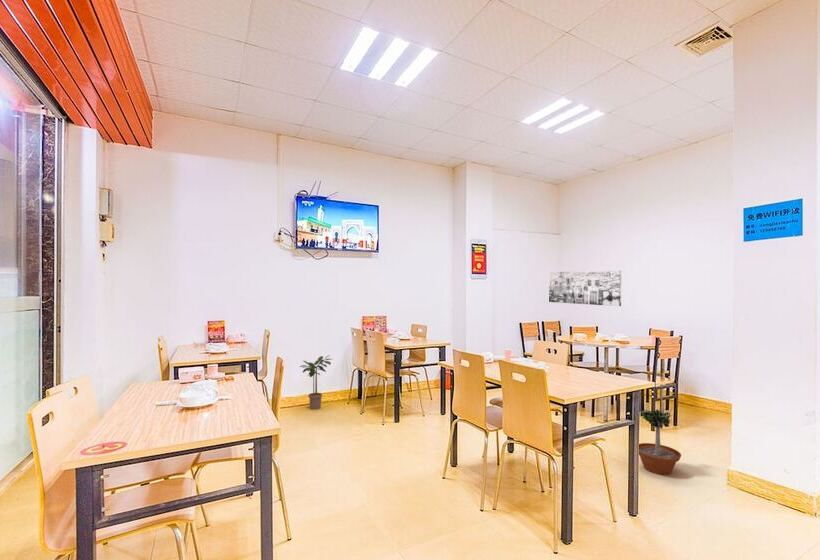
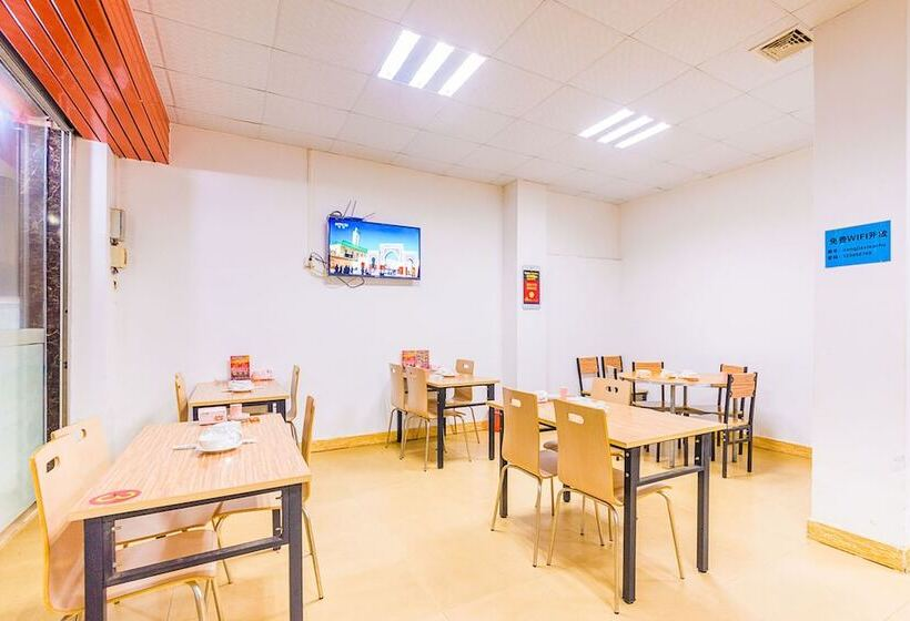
- potted tree (657, 436)
- potted plant (315, 381)
- wall art (575, 287)
